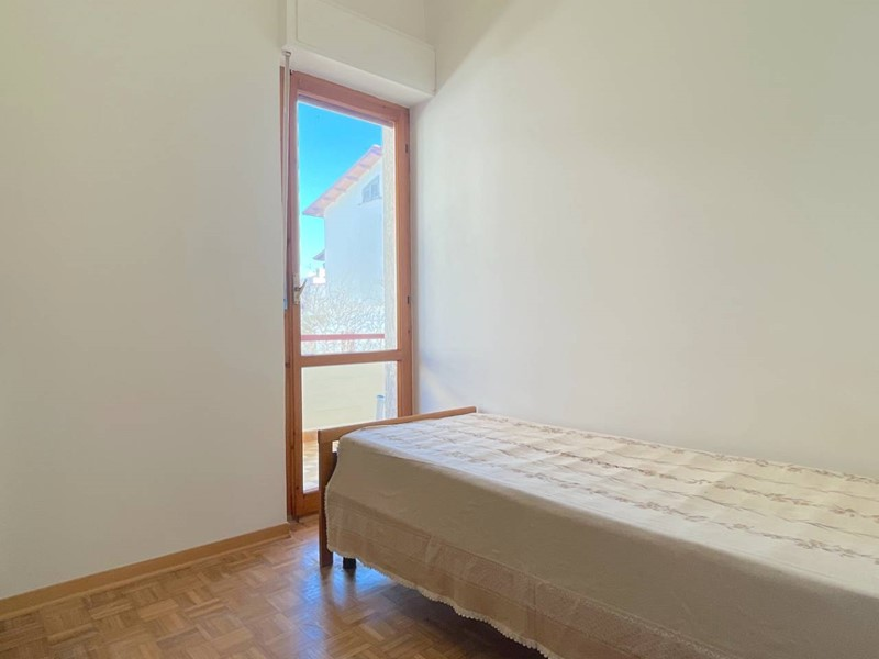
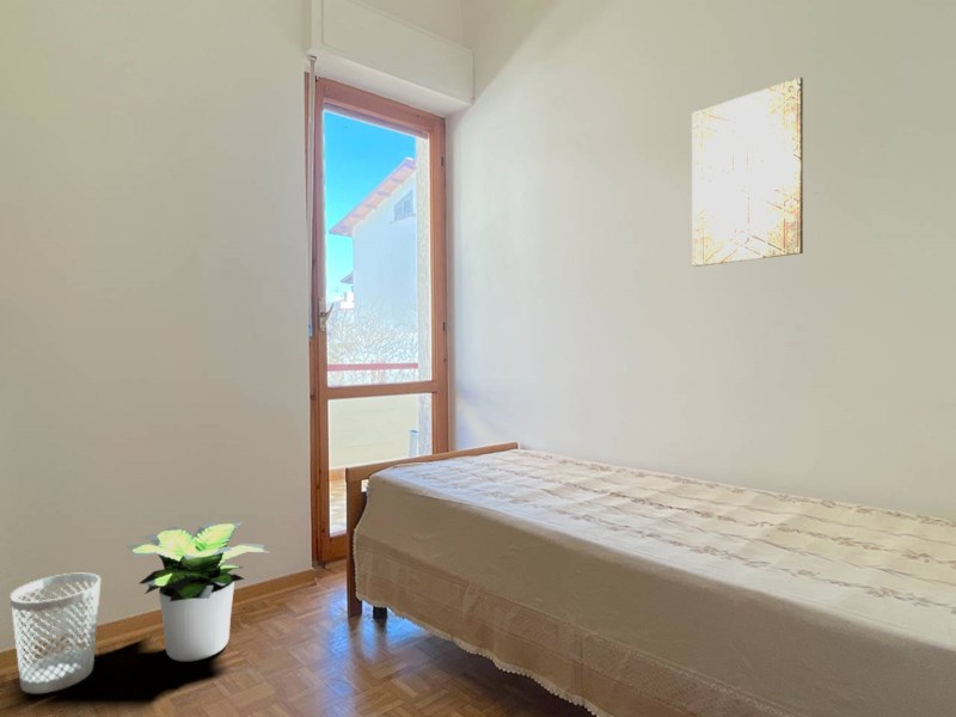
+ wall art (743, 178)
+ wastebasket (57, 631)
+ potted plant (201, 590)
